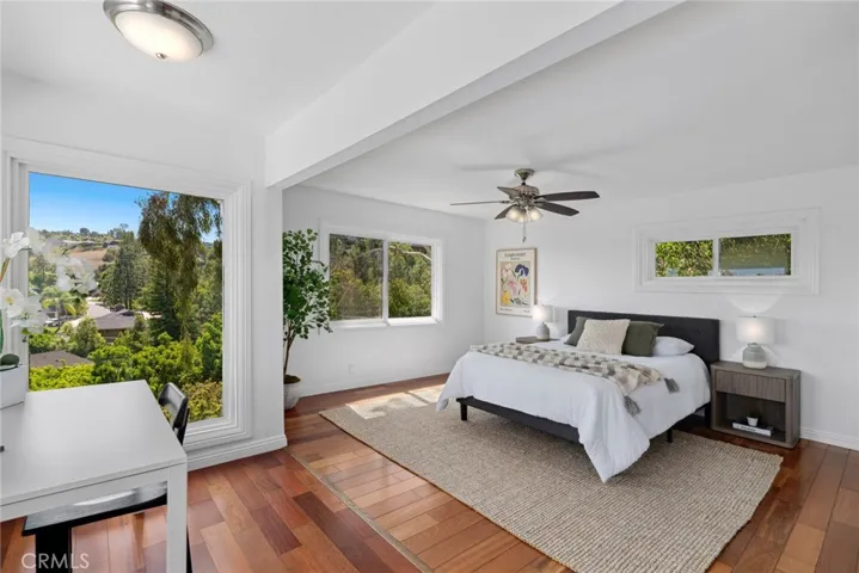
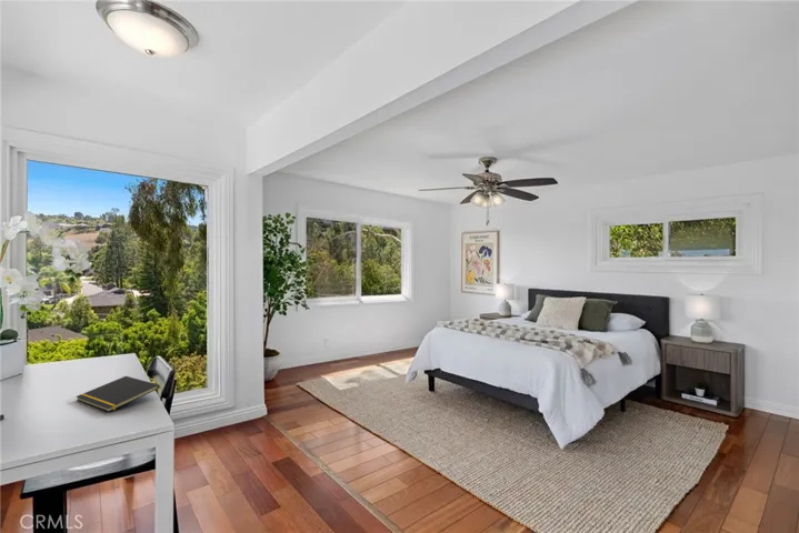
+ notepad (118, 392)
